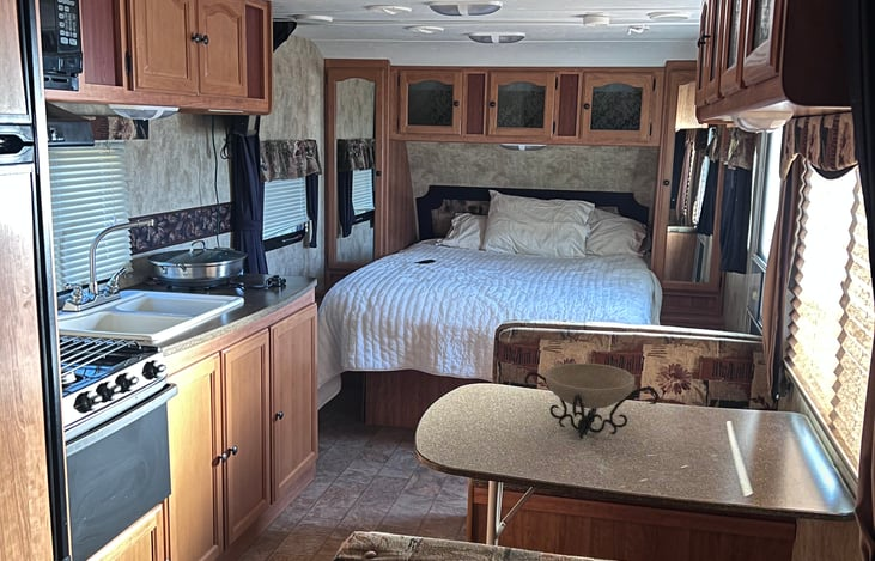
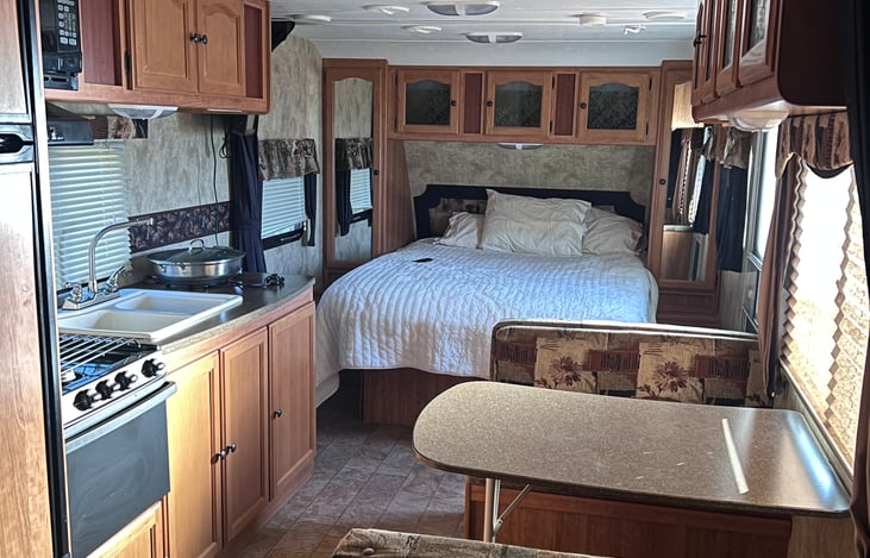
- decorative bowl (588, 403)
